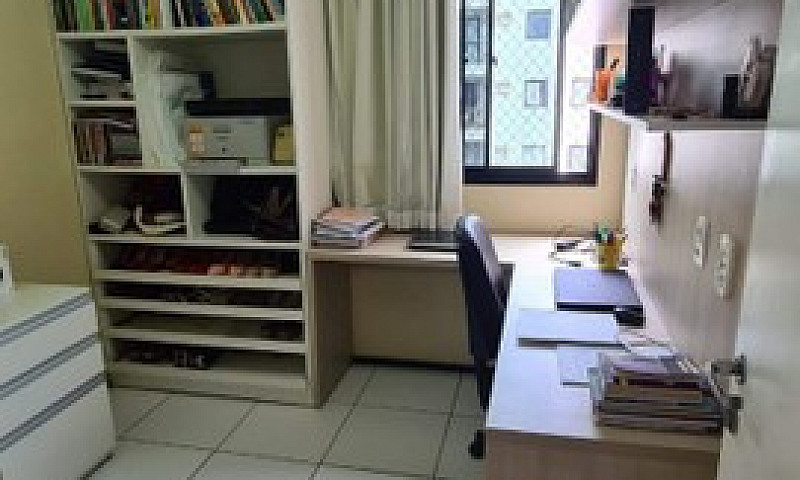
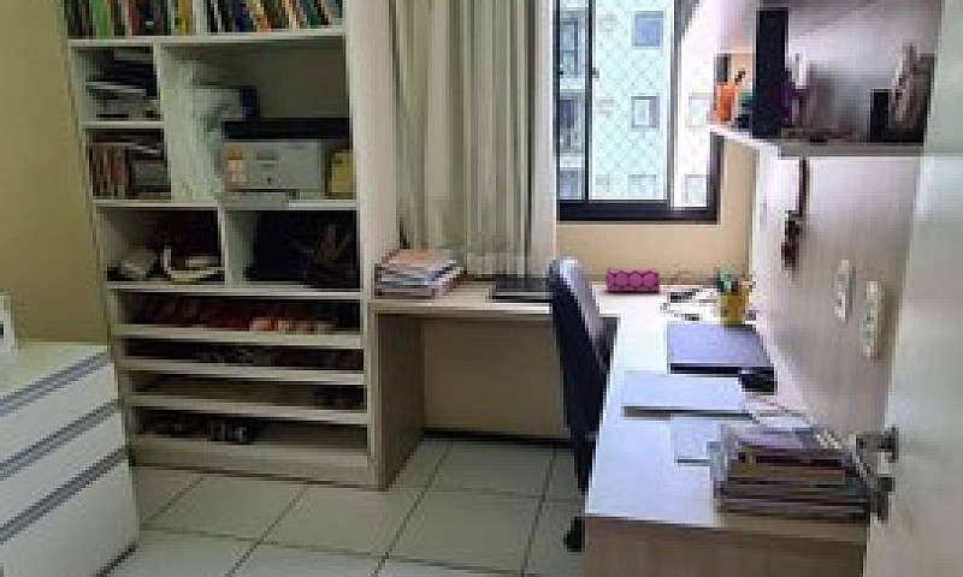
+ pencil case (632, 279)
